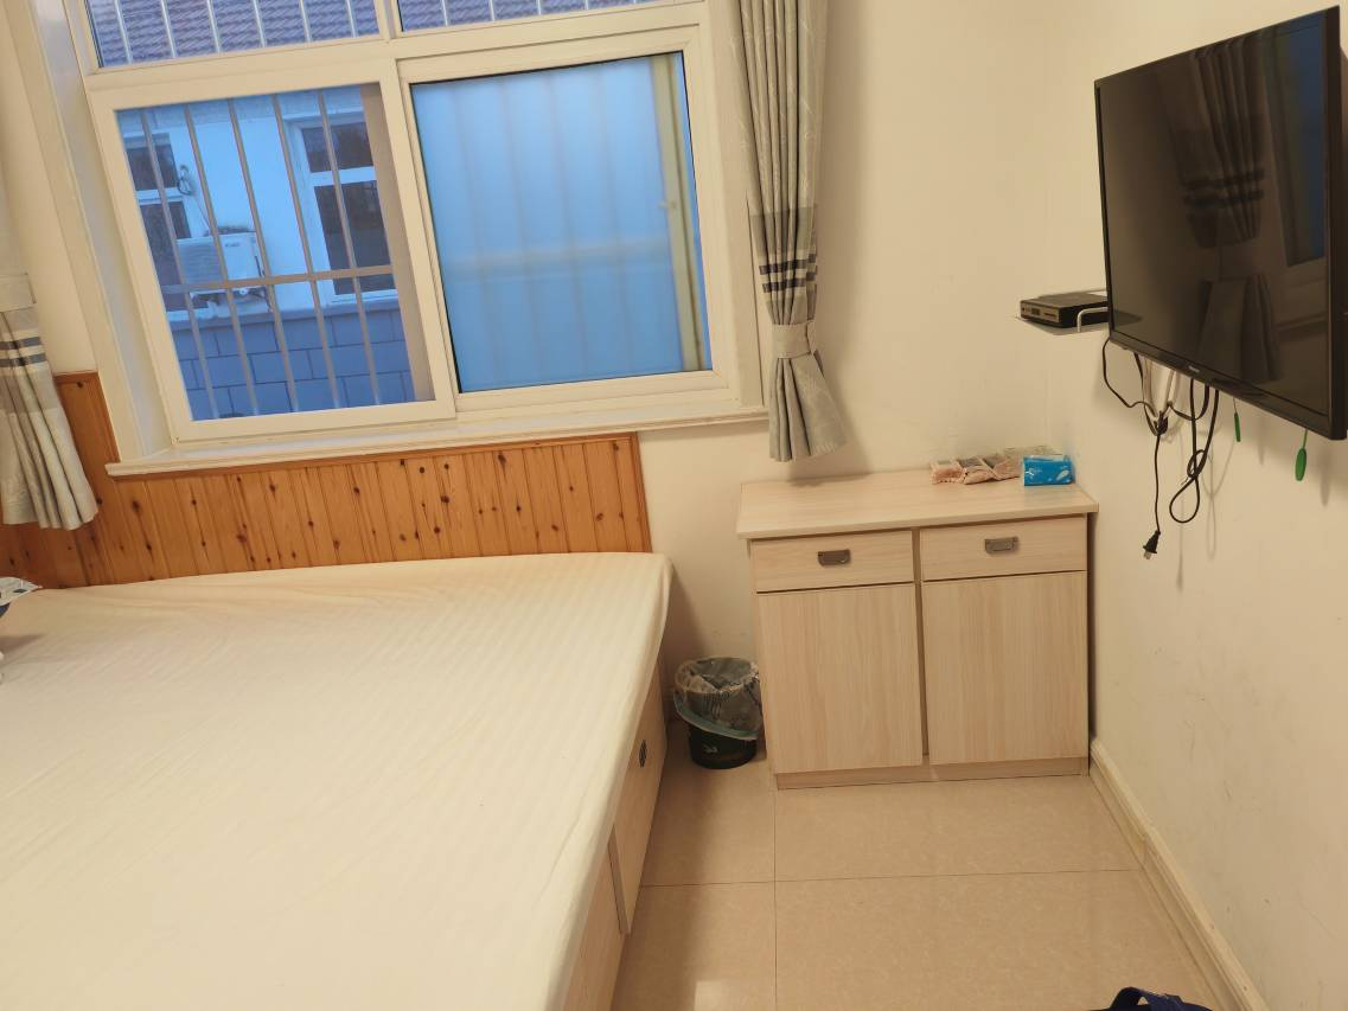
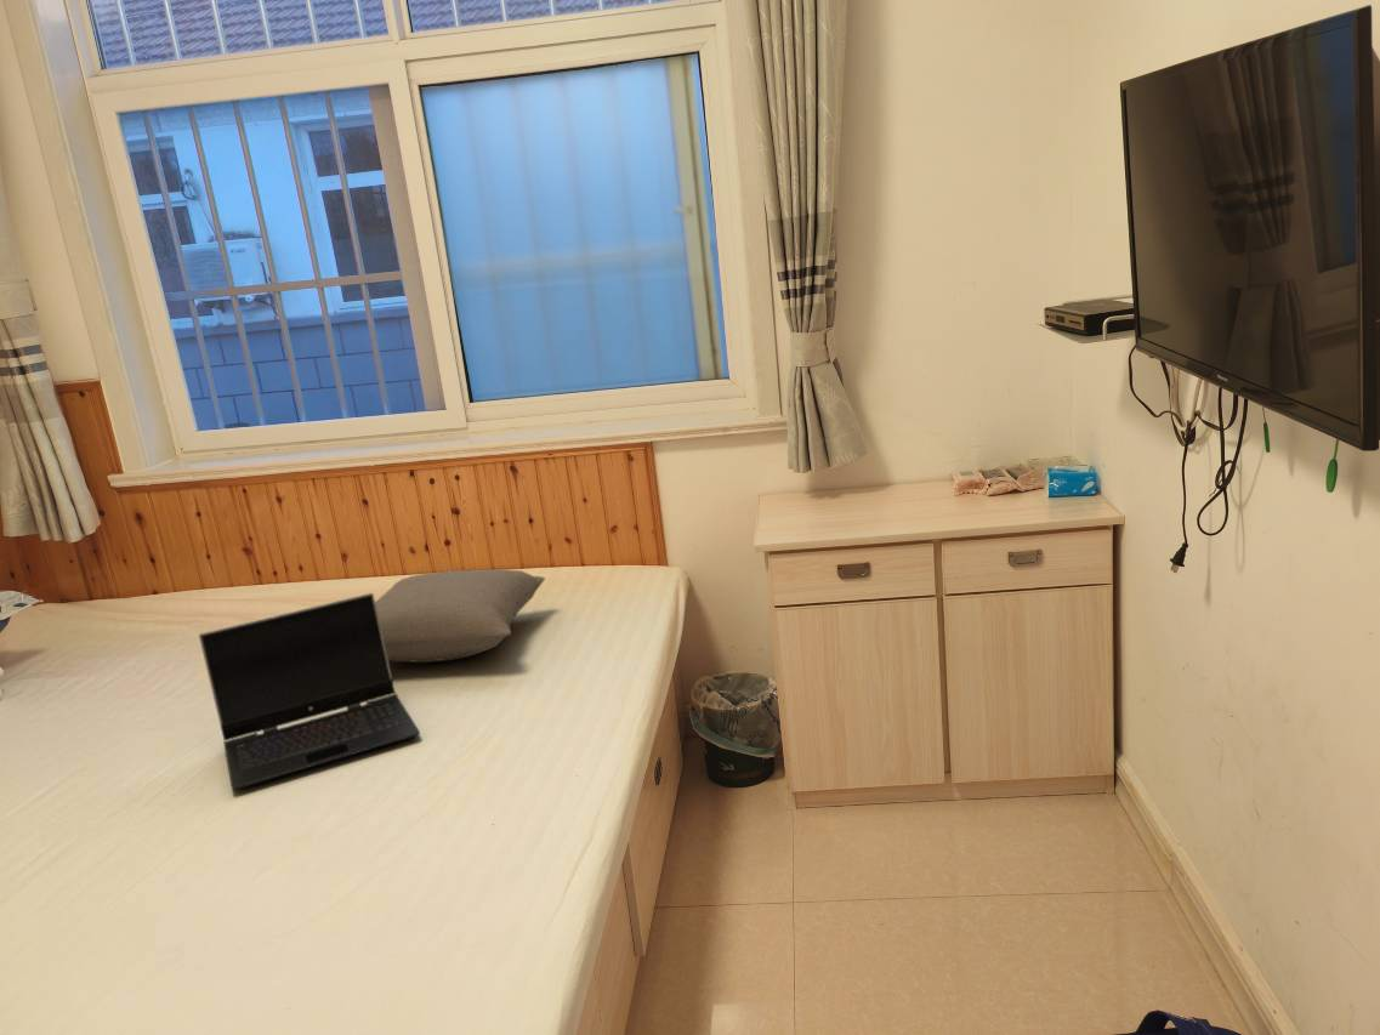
+ pillow (445, 612)
+ laptop computer (308, 686)
